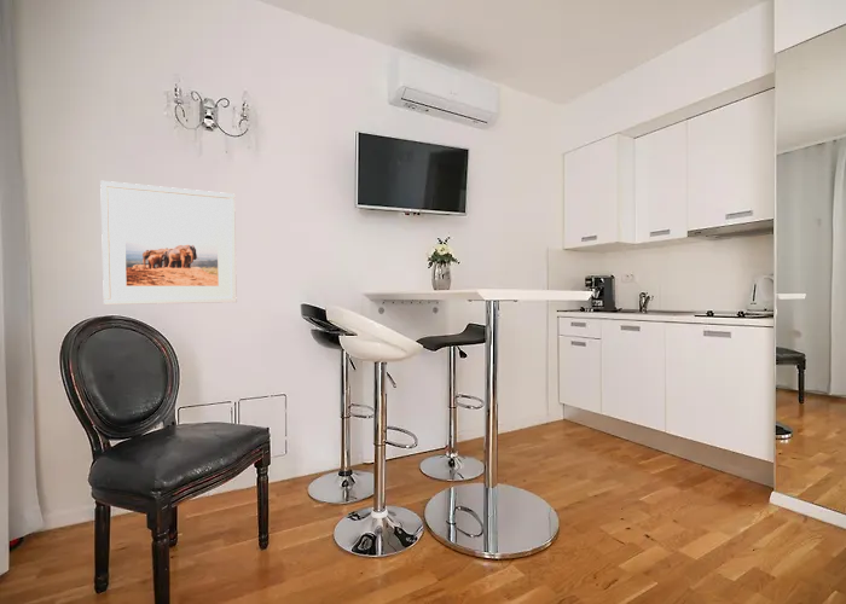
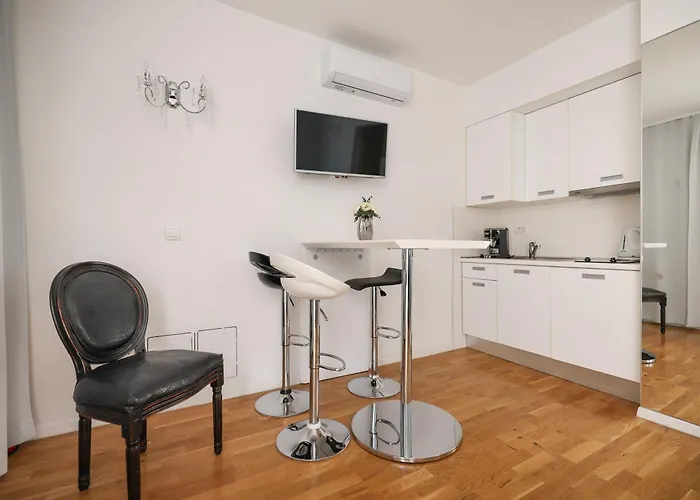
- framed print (173, 245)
